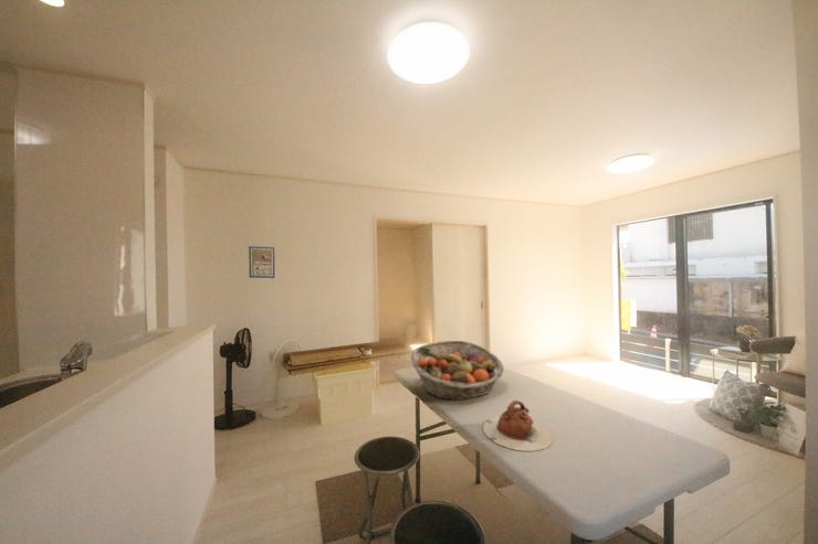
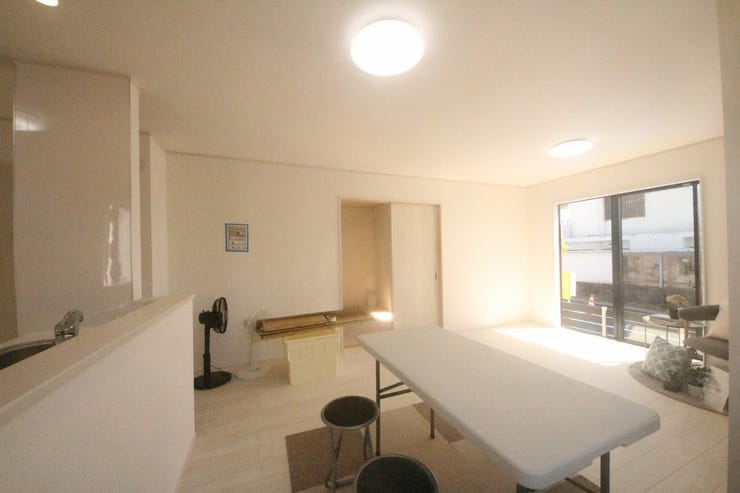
- fruit basket (457, 367)
- teapot (516, 416)
